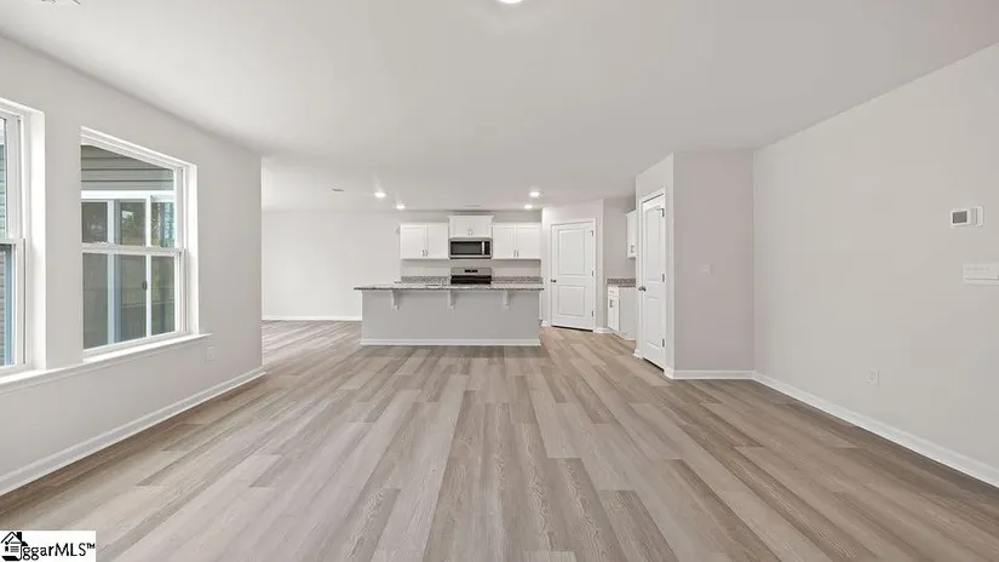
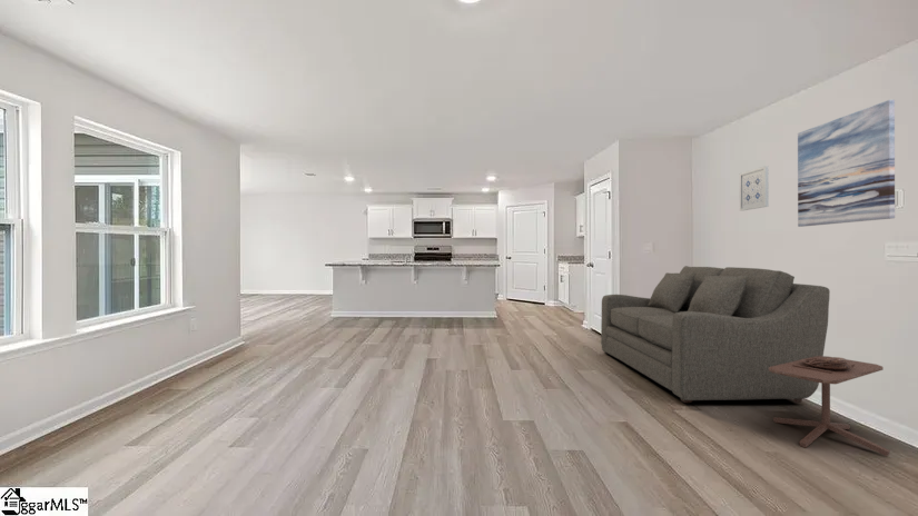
+ wall art (753, 189)
+ wall art (840, 170)
+ side table (826, 396)
+ sofa (691, 320)
